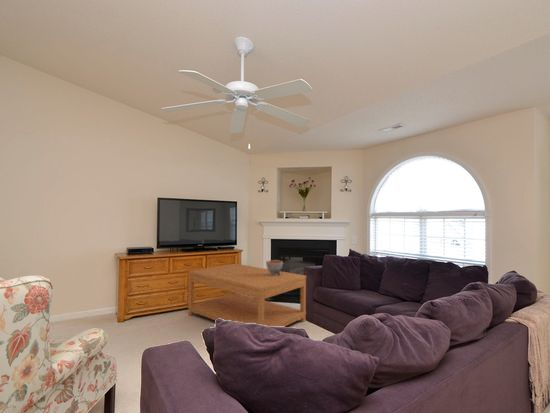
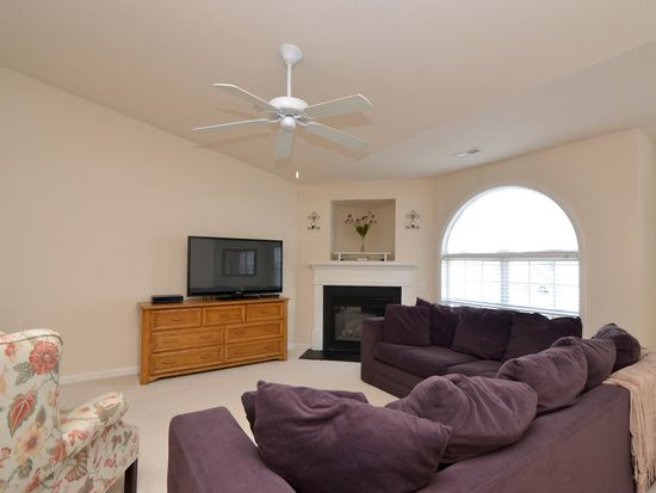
- coffee table (246, 295)
- ceramic pot (274, 267)
